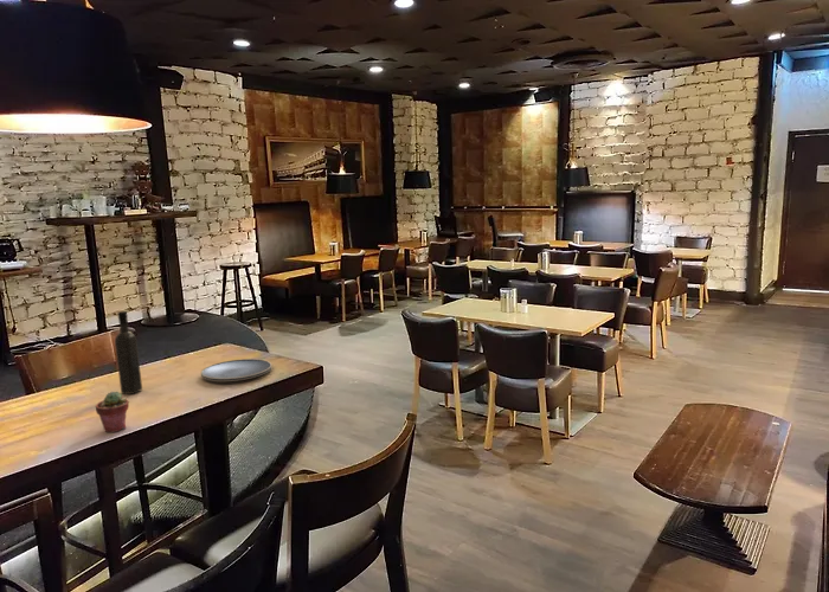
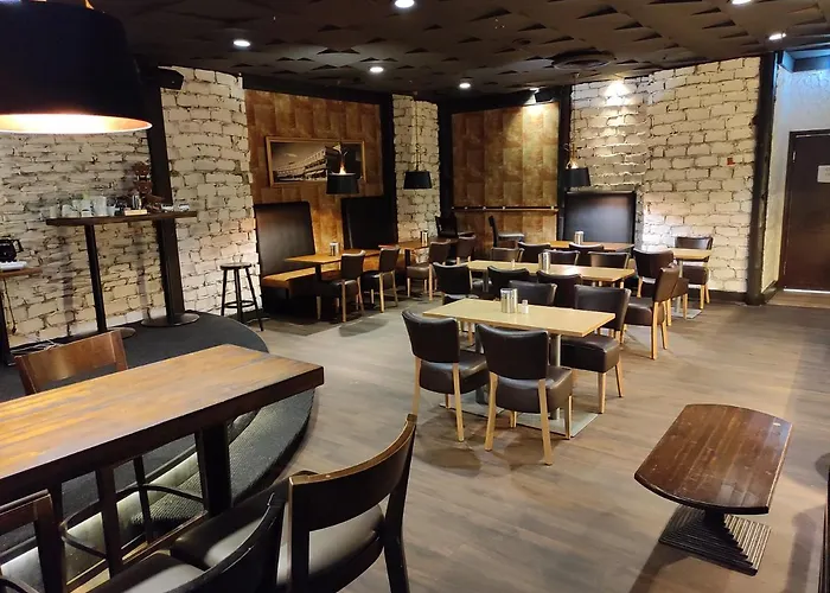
- potted succulent (113, 410)
- plate (237, 371)
- wine bottle (127, 352)
